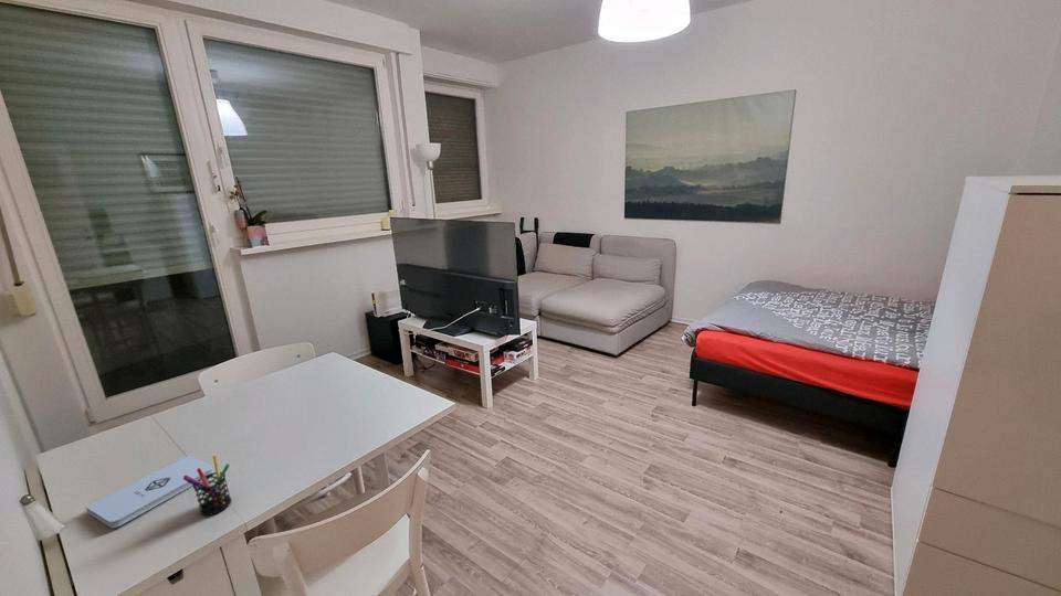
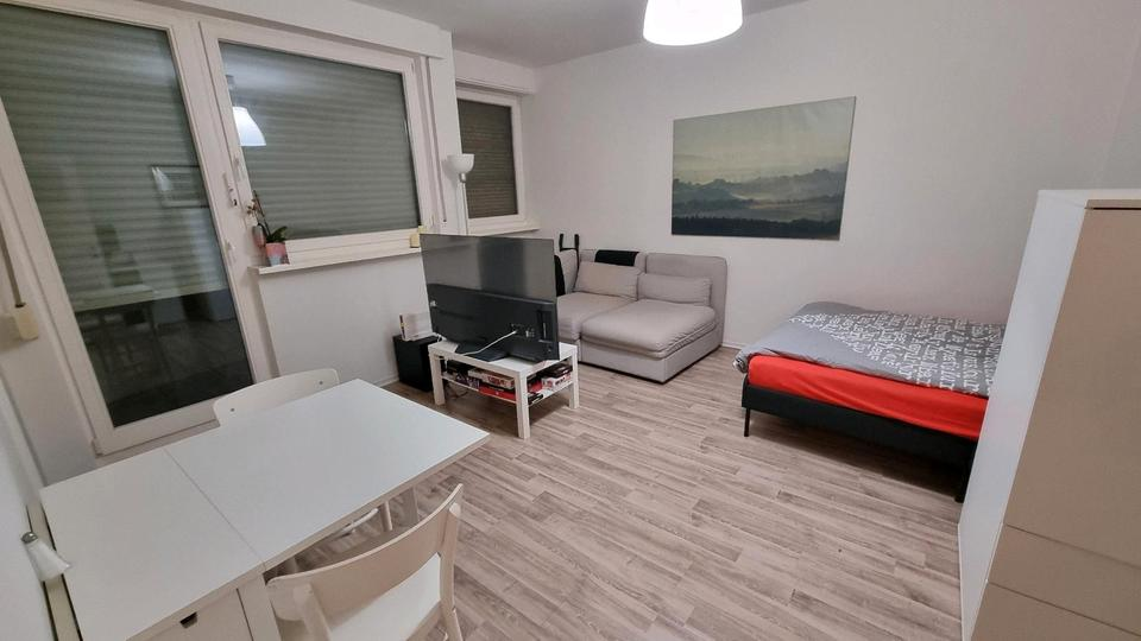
- pen holder (213, 485)
- notepad (155, 488)
